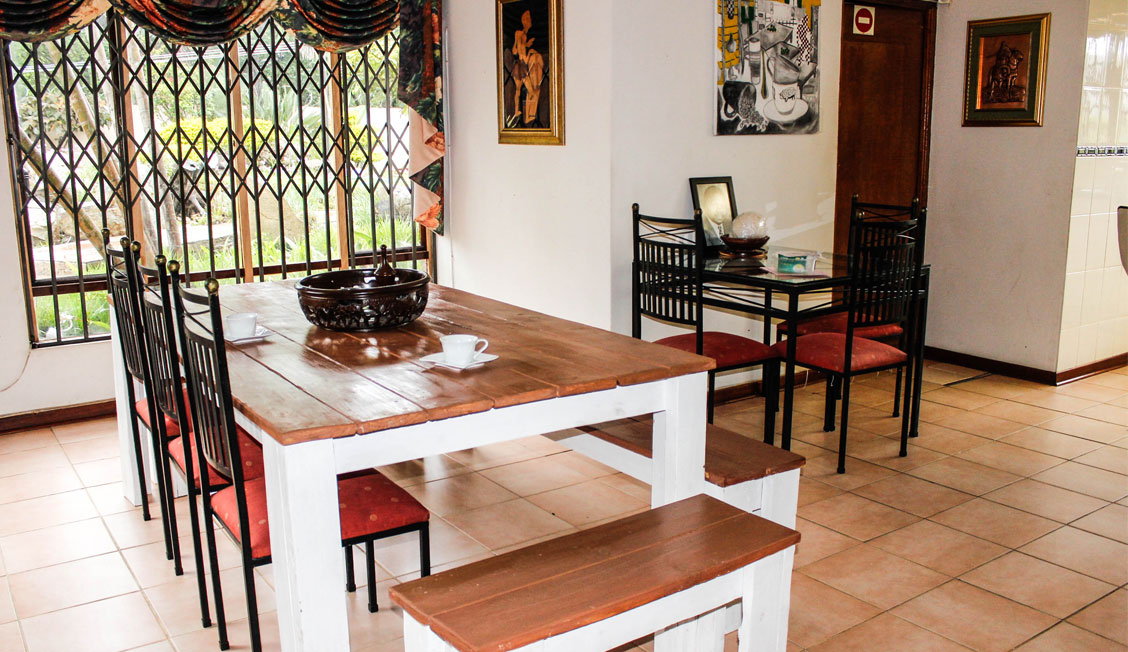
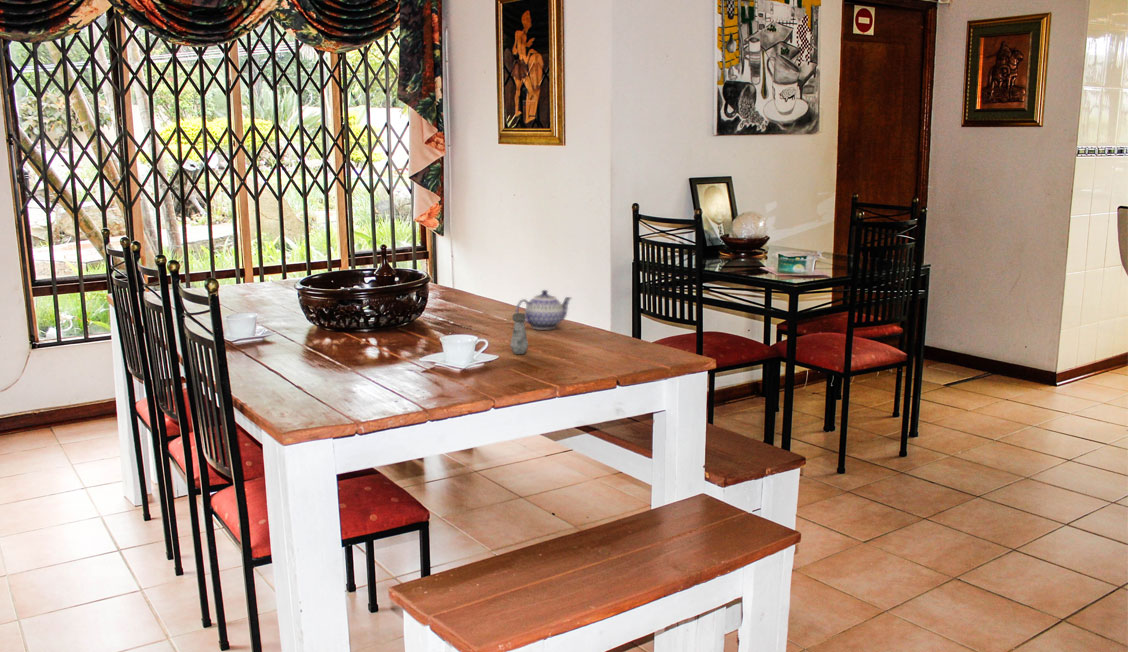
+ salt shaker (519, 333)
+ teapot (544, 308)
